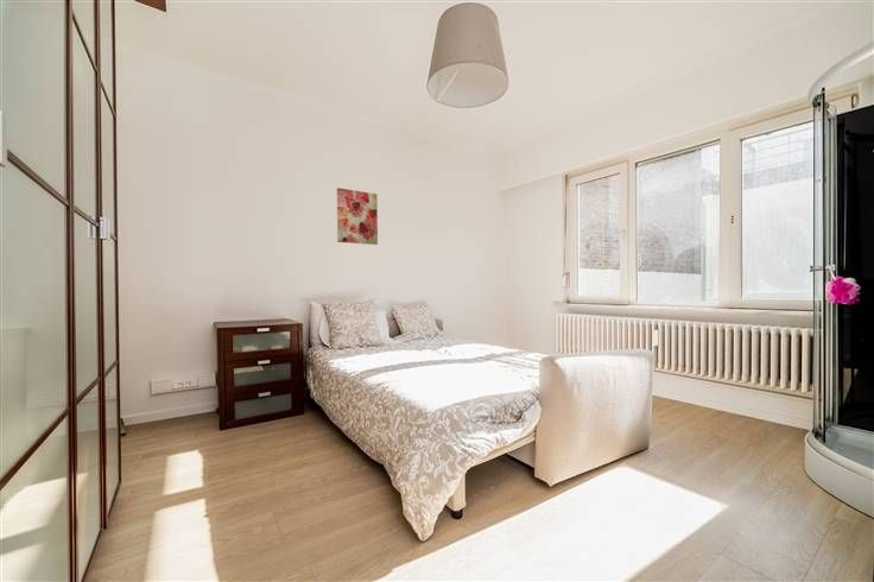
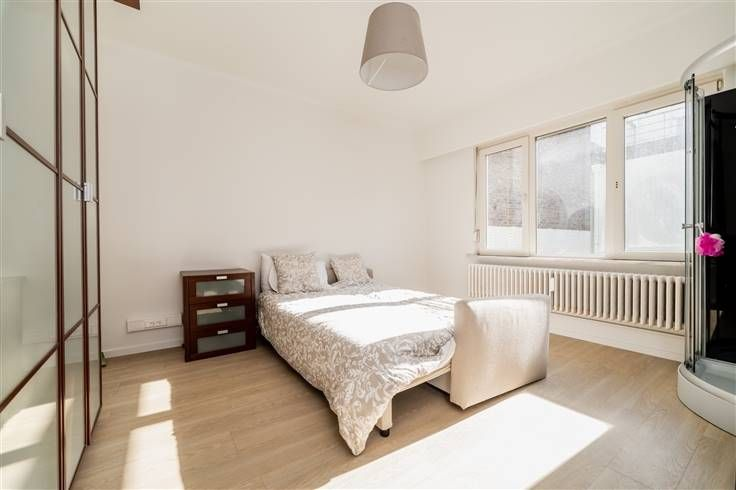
- wall art (357, 216)
